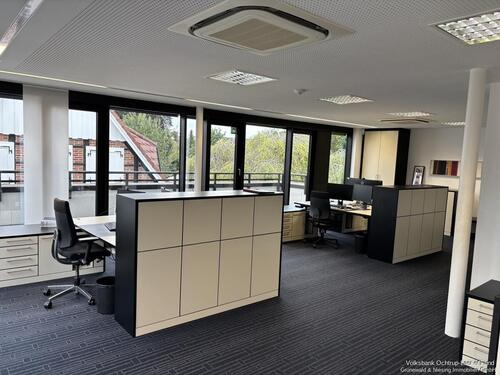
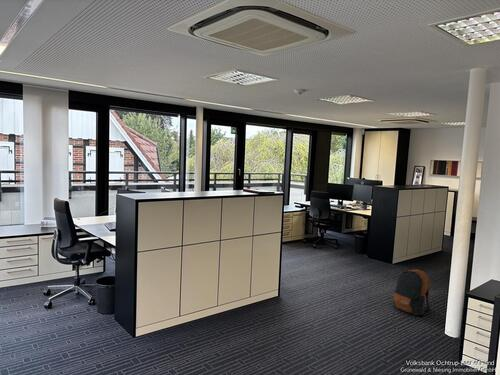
+ backpack (413, 288)
